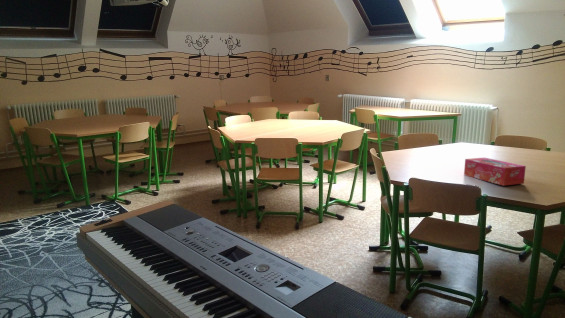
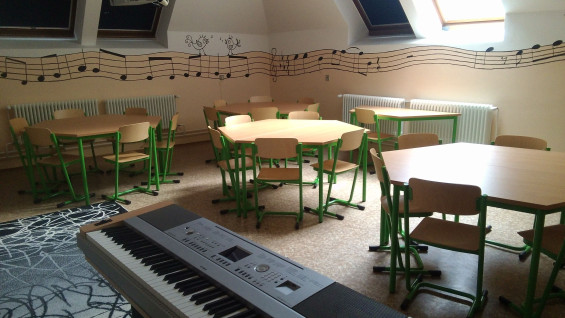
- tissue box (493, 170)
